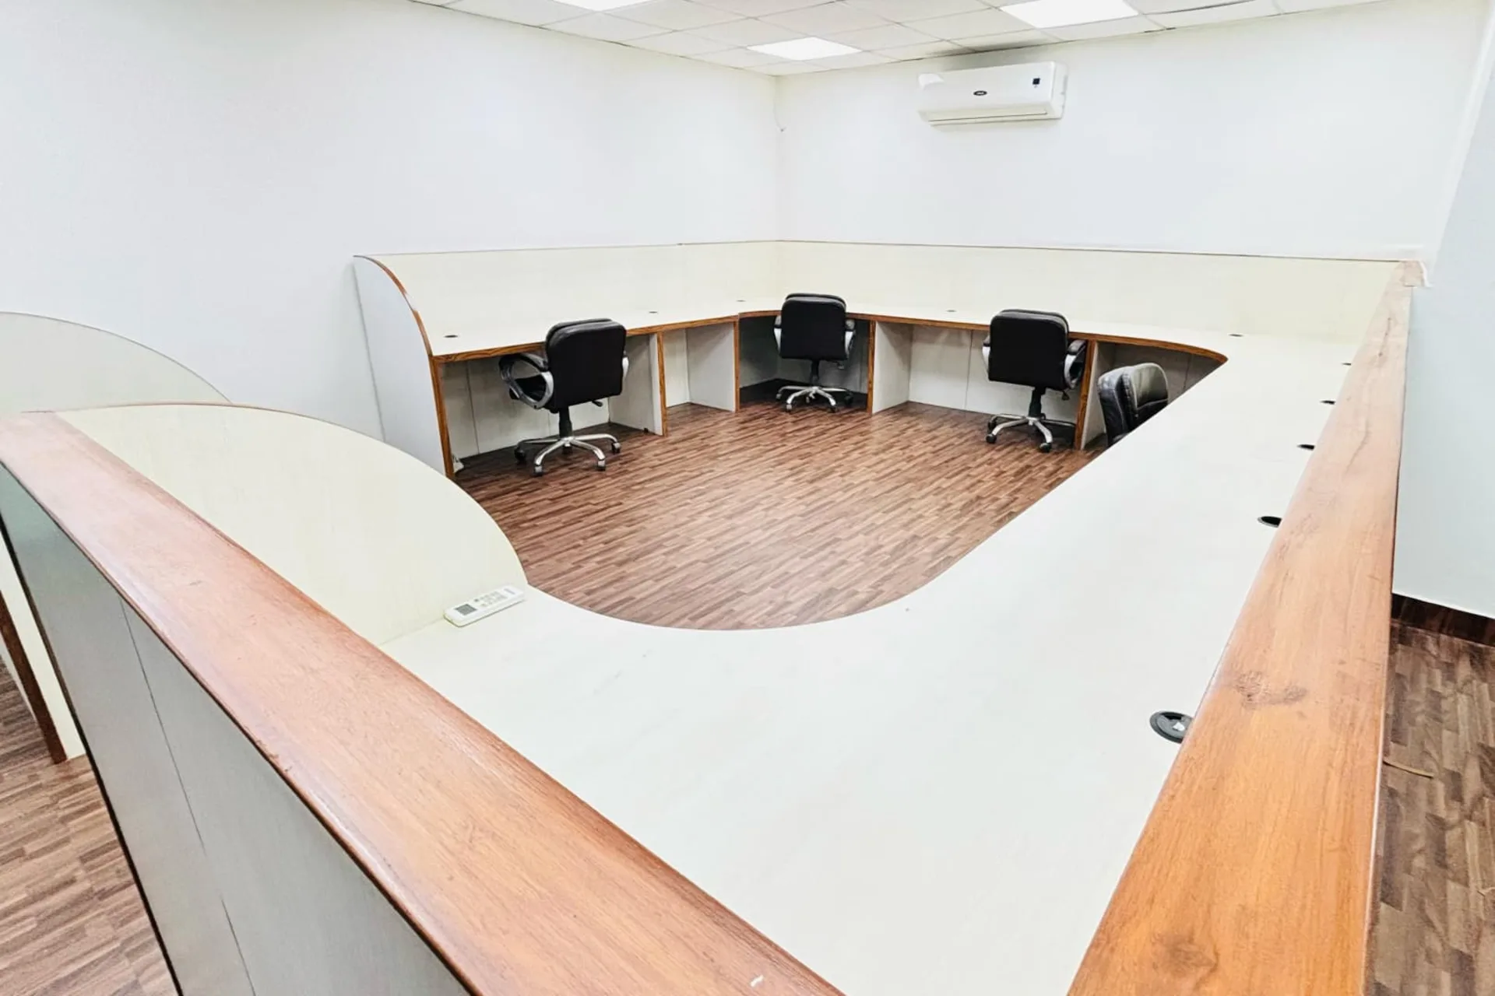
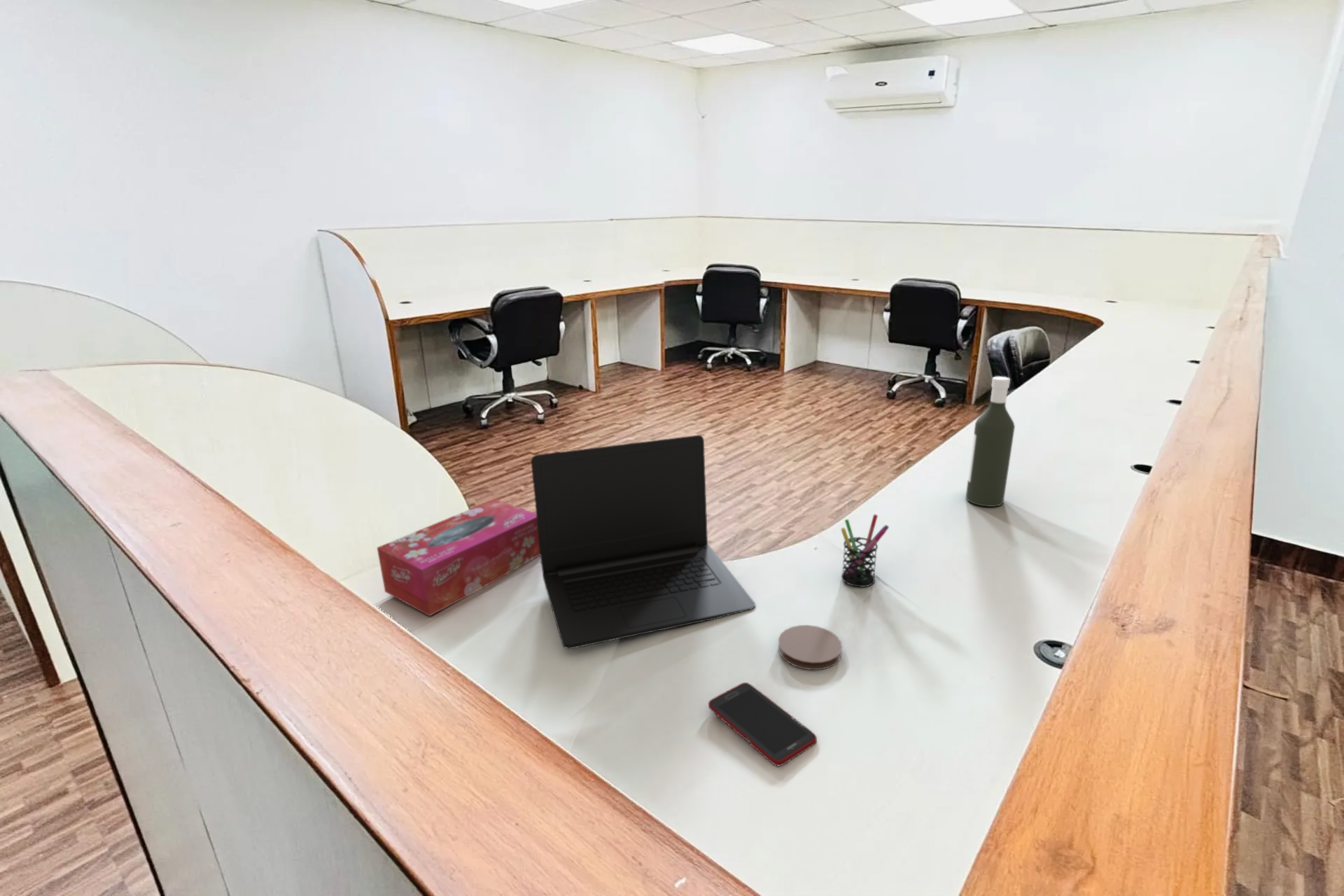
+ bottle (993, 440)
+ cell phone (760, 721)
+ pen holder (858, 547)
+ tissue box (465, 552)
+ laptop (640, 532)
+ coaster (809, 646)
